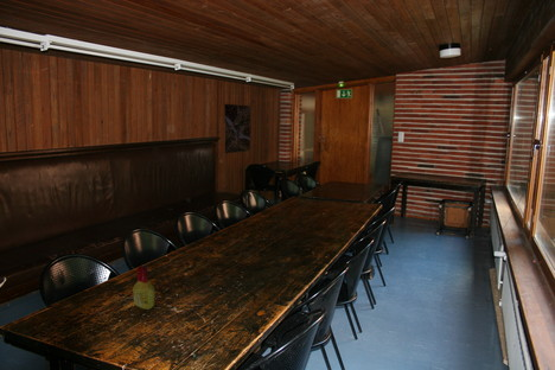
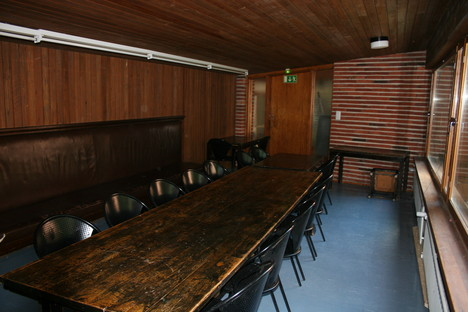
- map (237, 128)
- bottle (143, 286)
